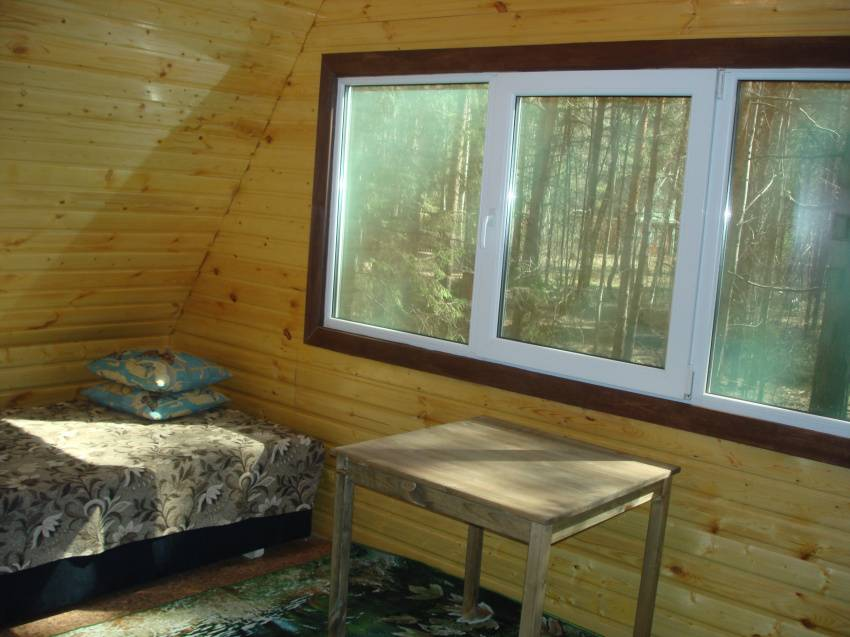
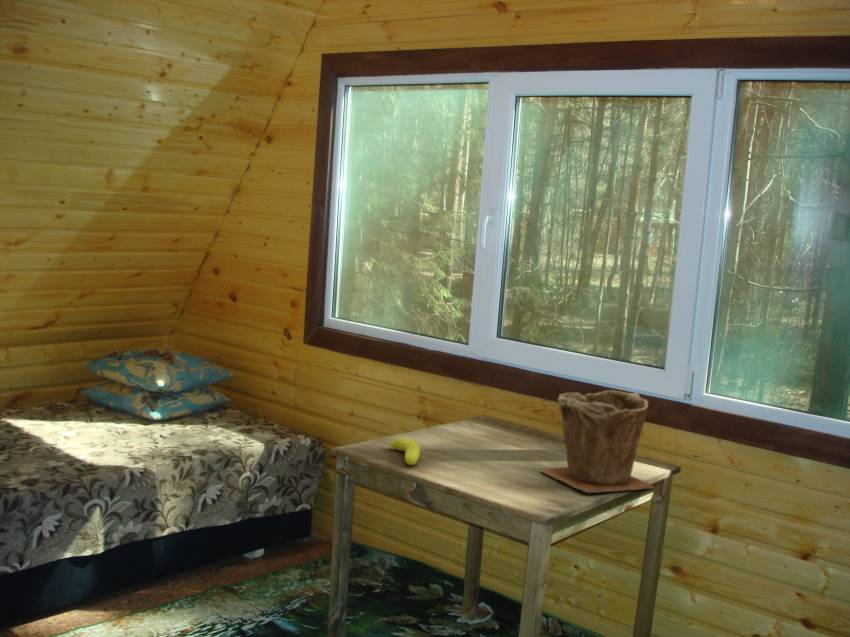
+ plant pot (599, 437)
+ banana (404, 449)
